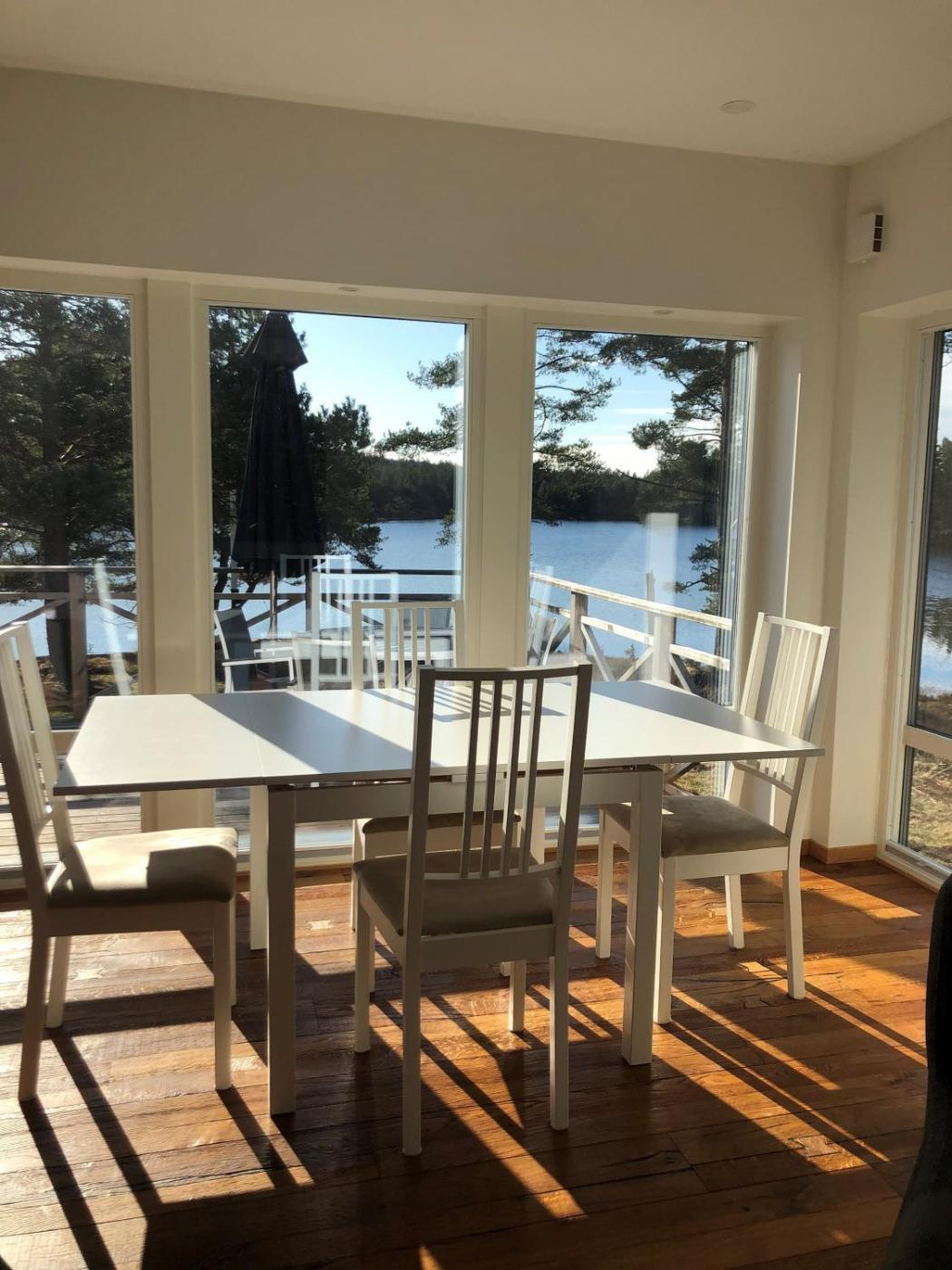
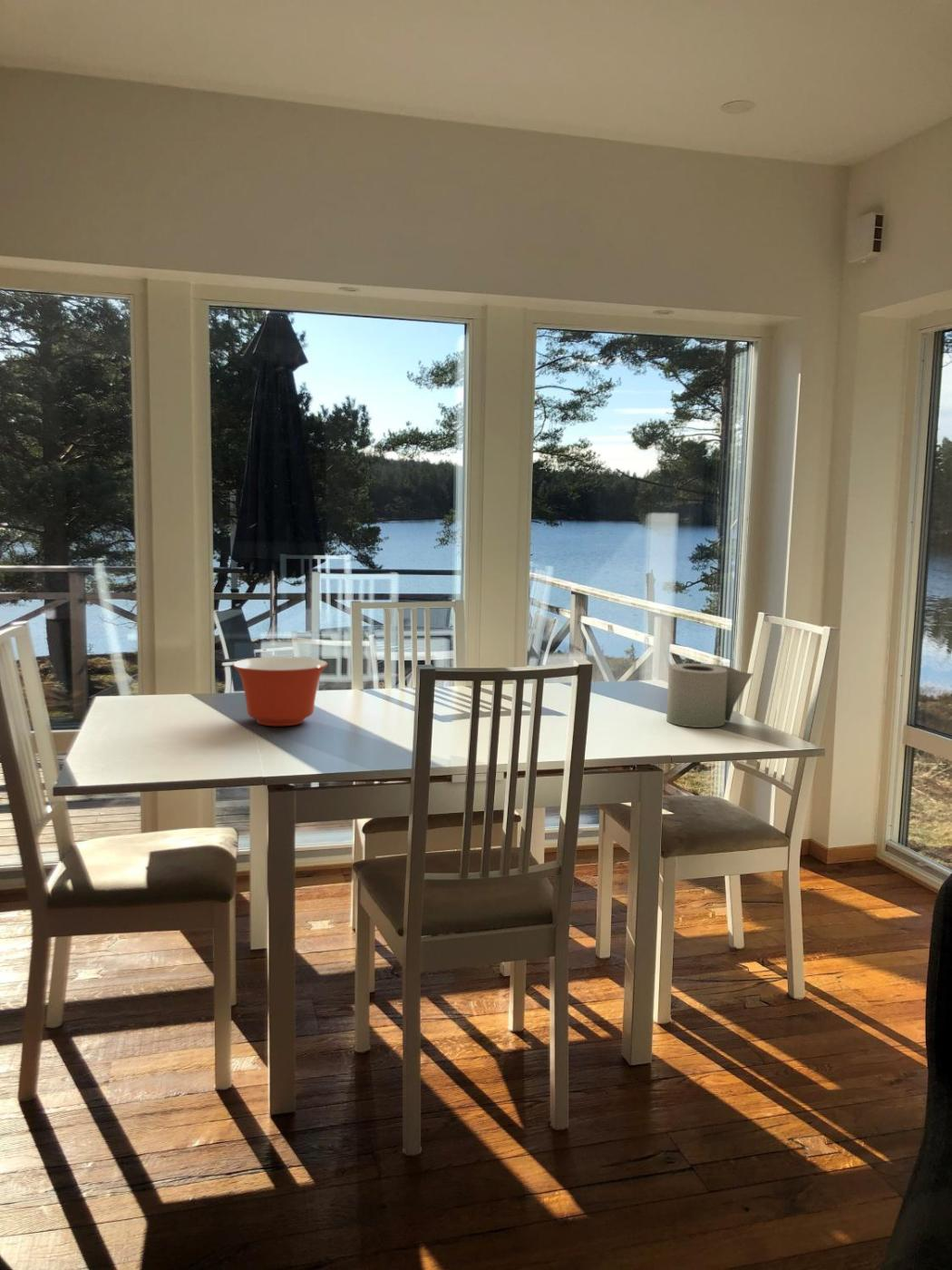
+ mixing bowl (280, 692)
+ toilet paper roll (711, 695)
